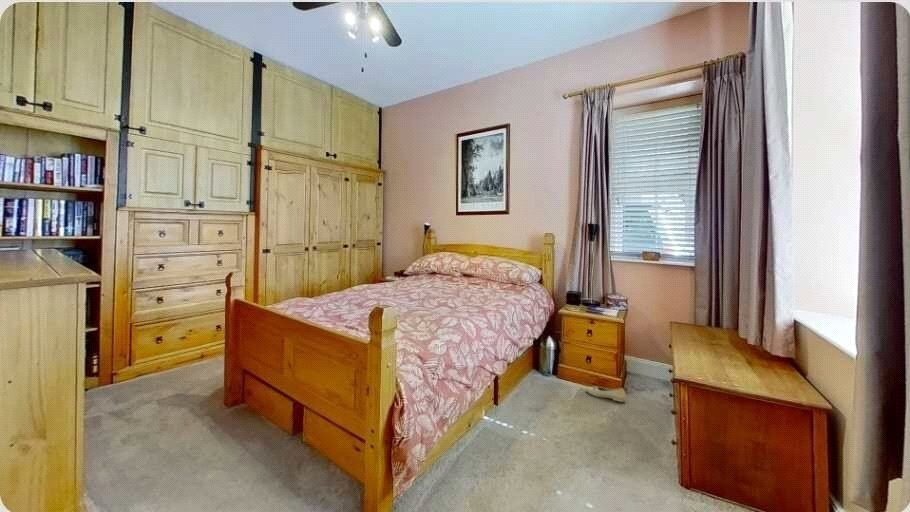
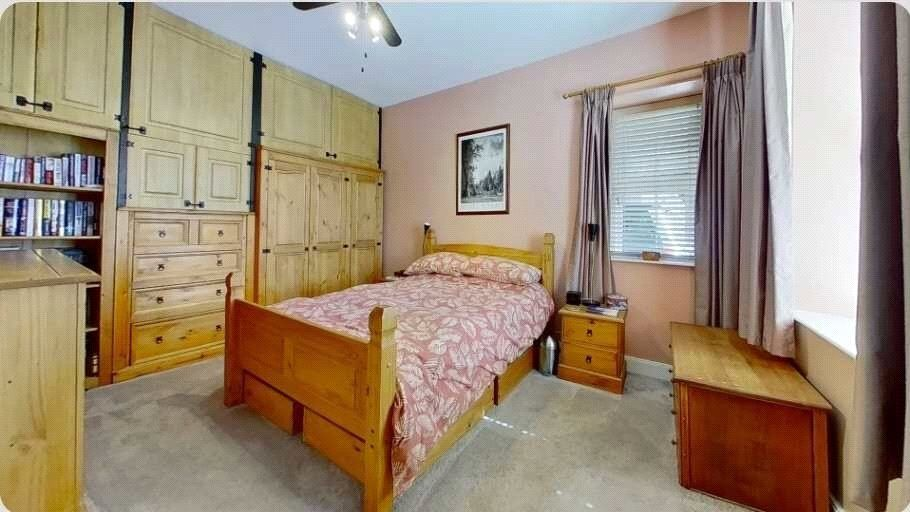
- shoe (605, 390)
